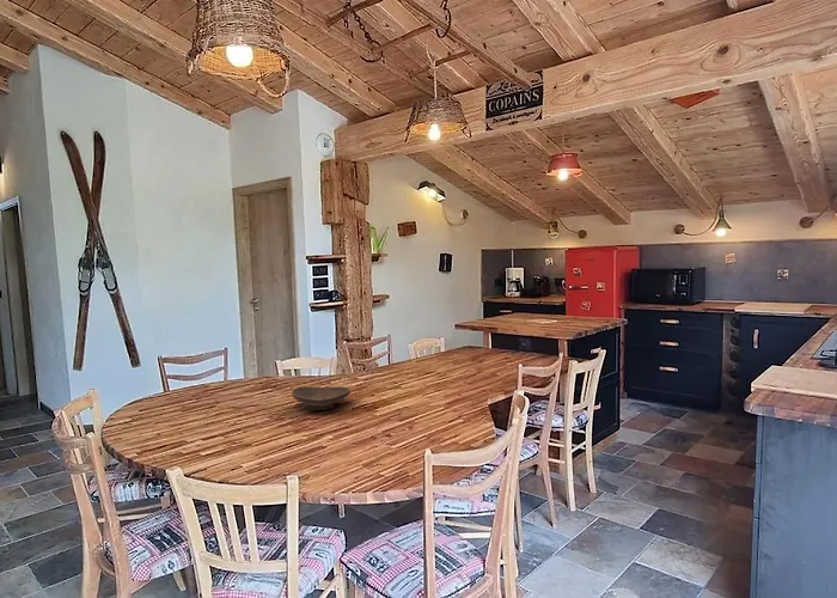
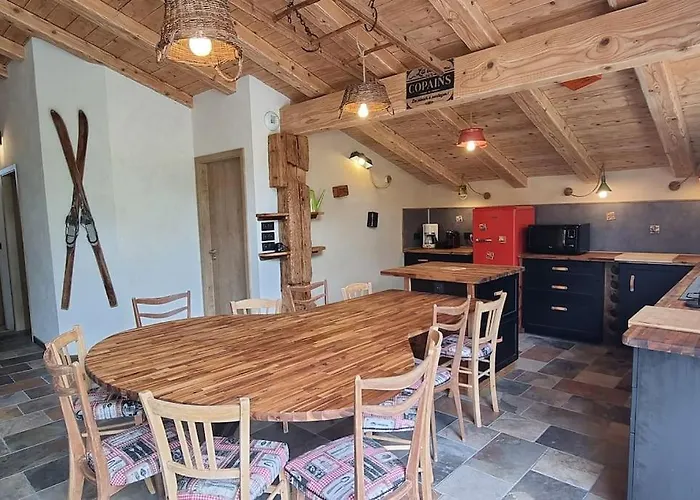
- decorative bowl (322, 397)
